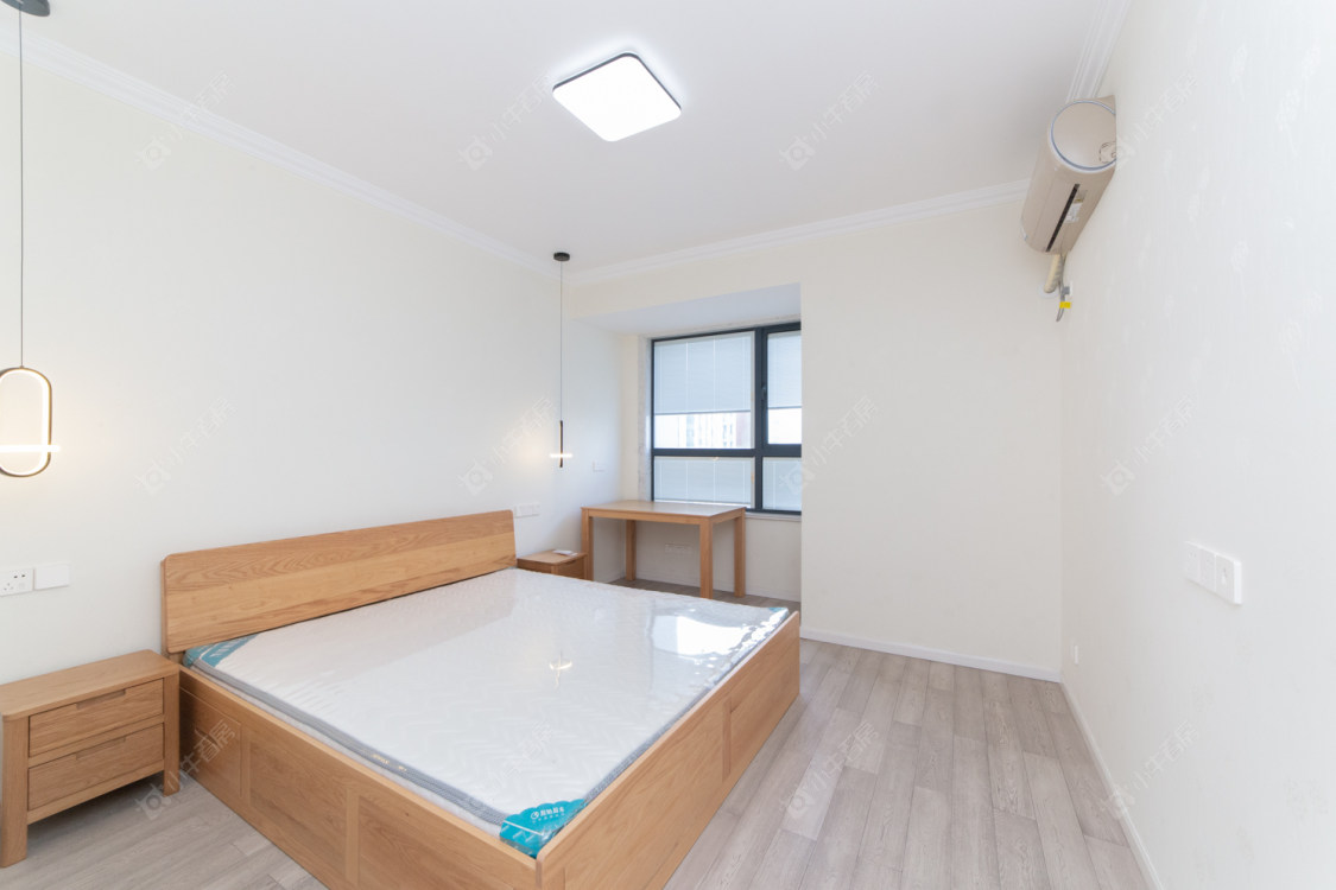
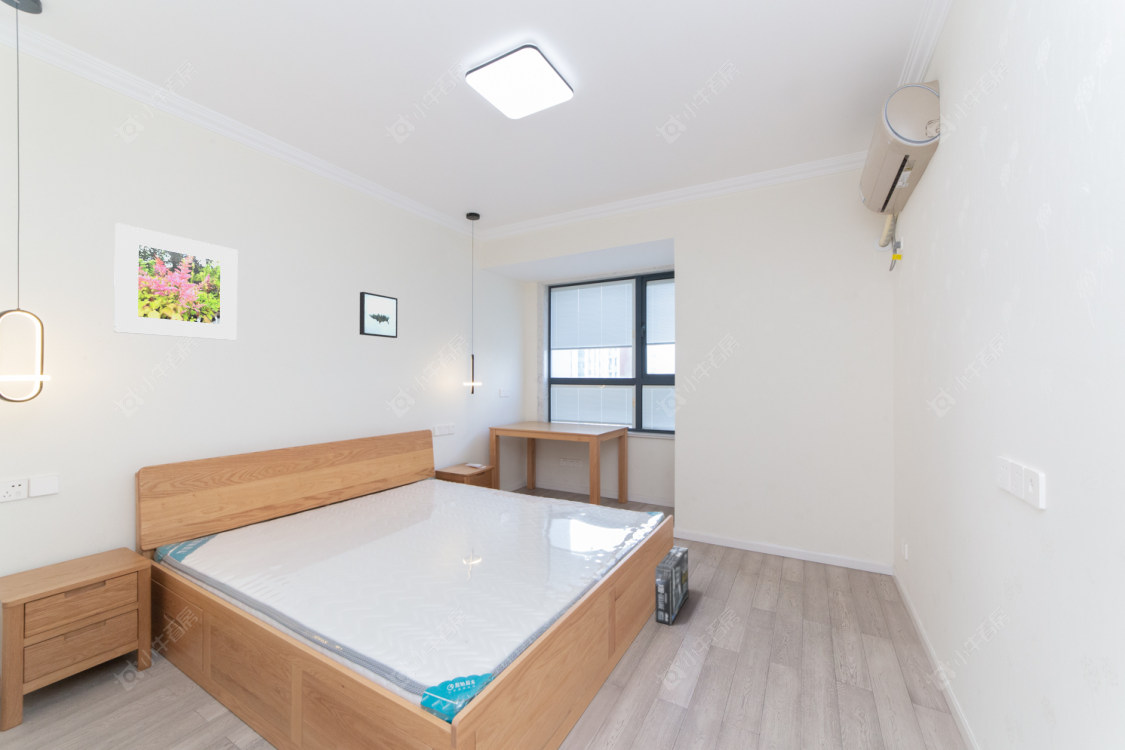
+ wall art (379, 315)
+ box (672, 582)
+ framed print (181, 287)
